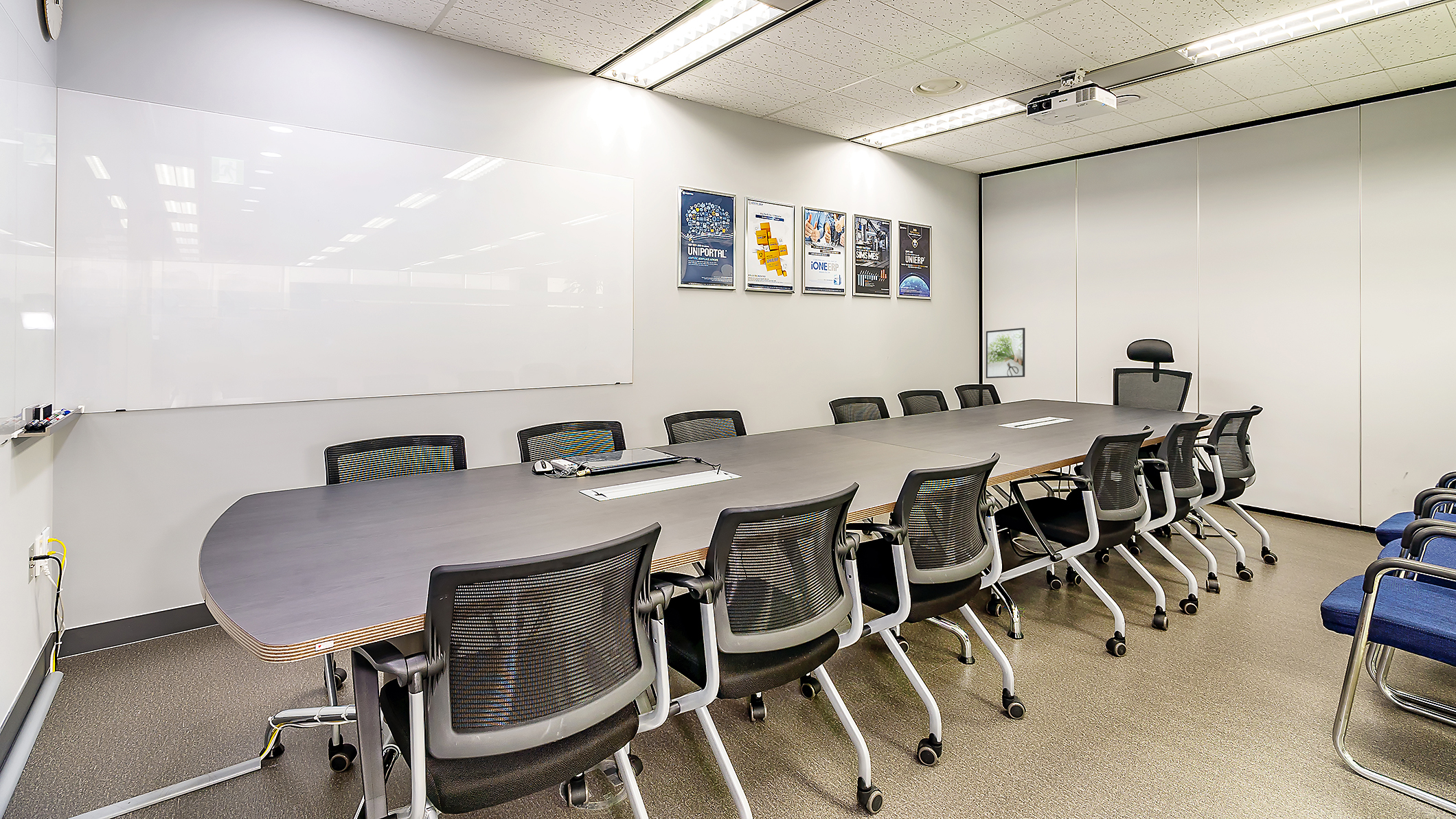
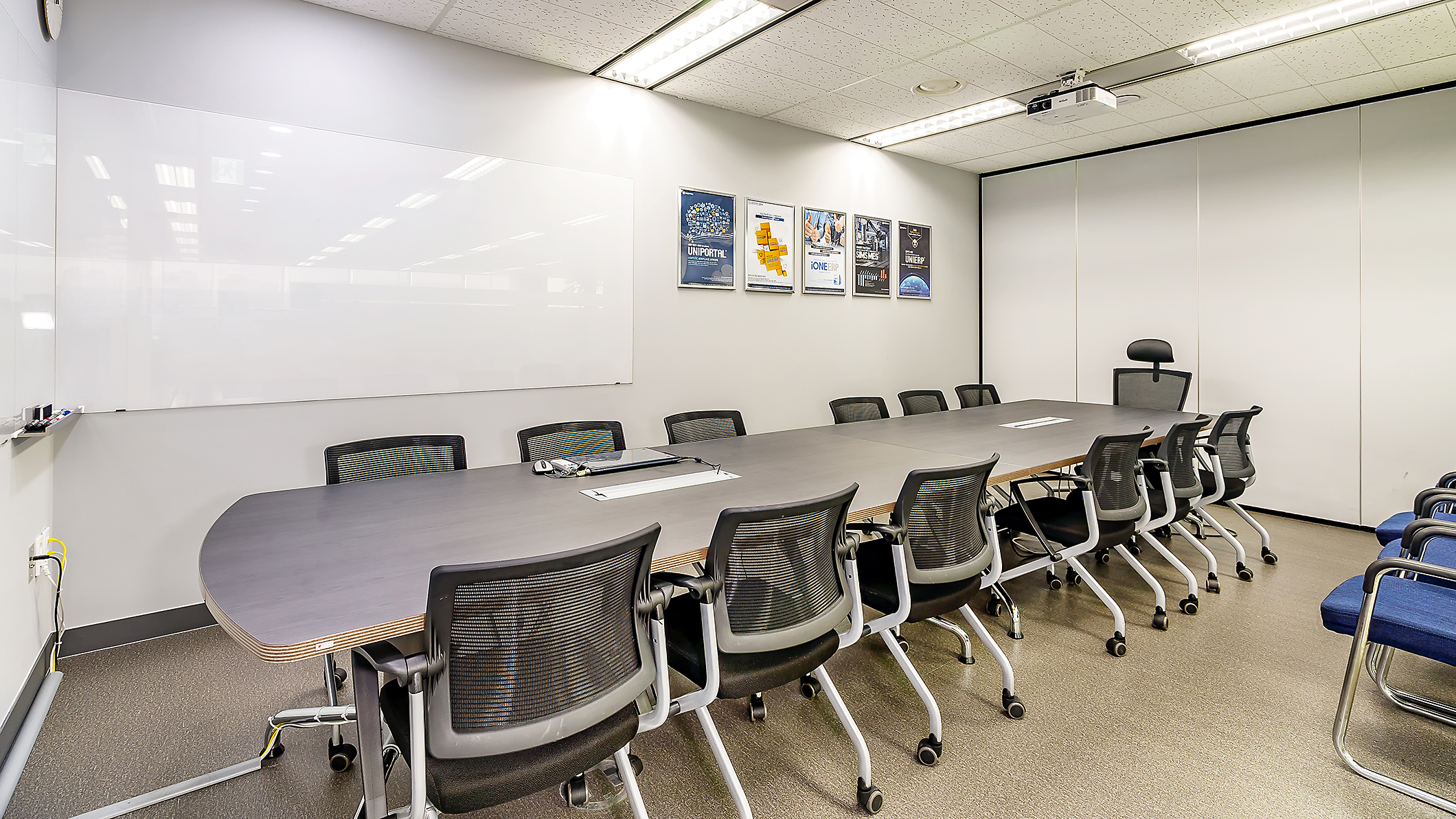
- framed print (1005, 354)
